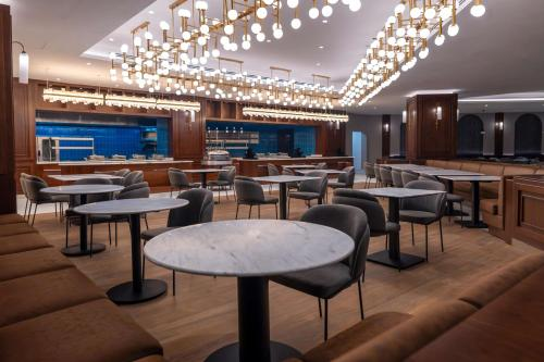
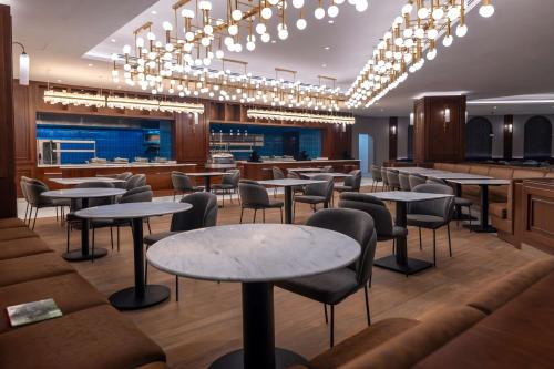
+ magazine (33, 310)
